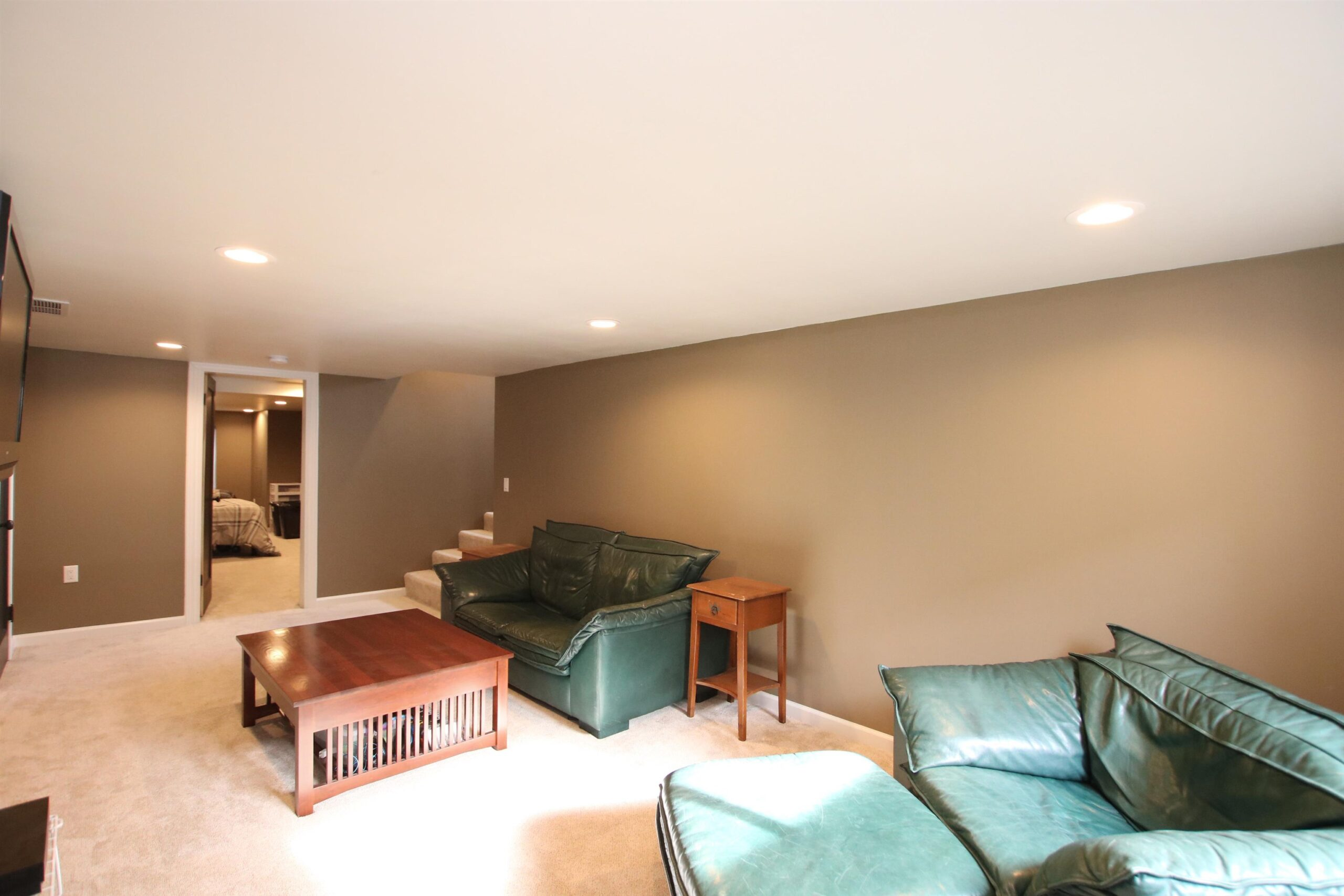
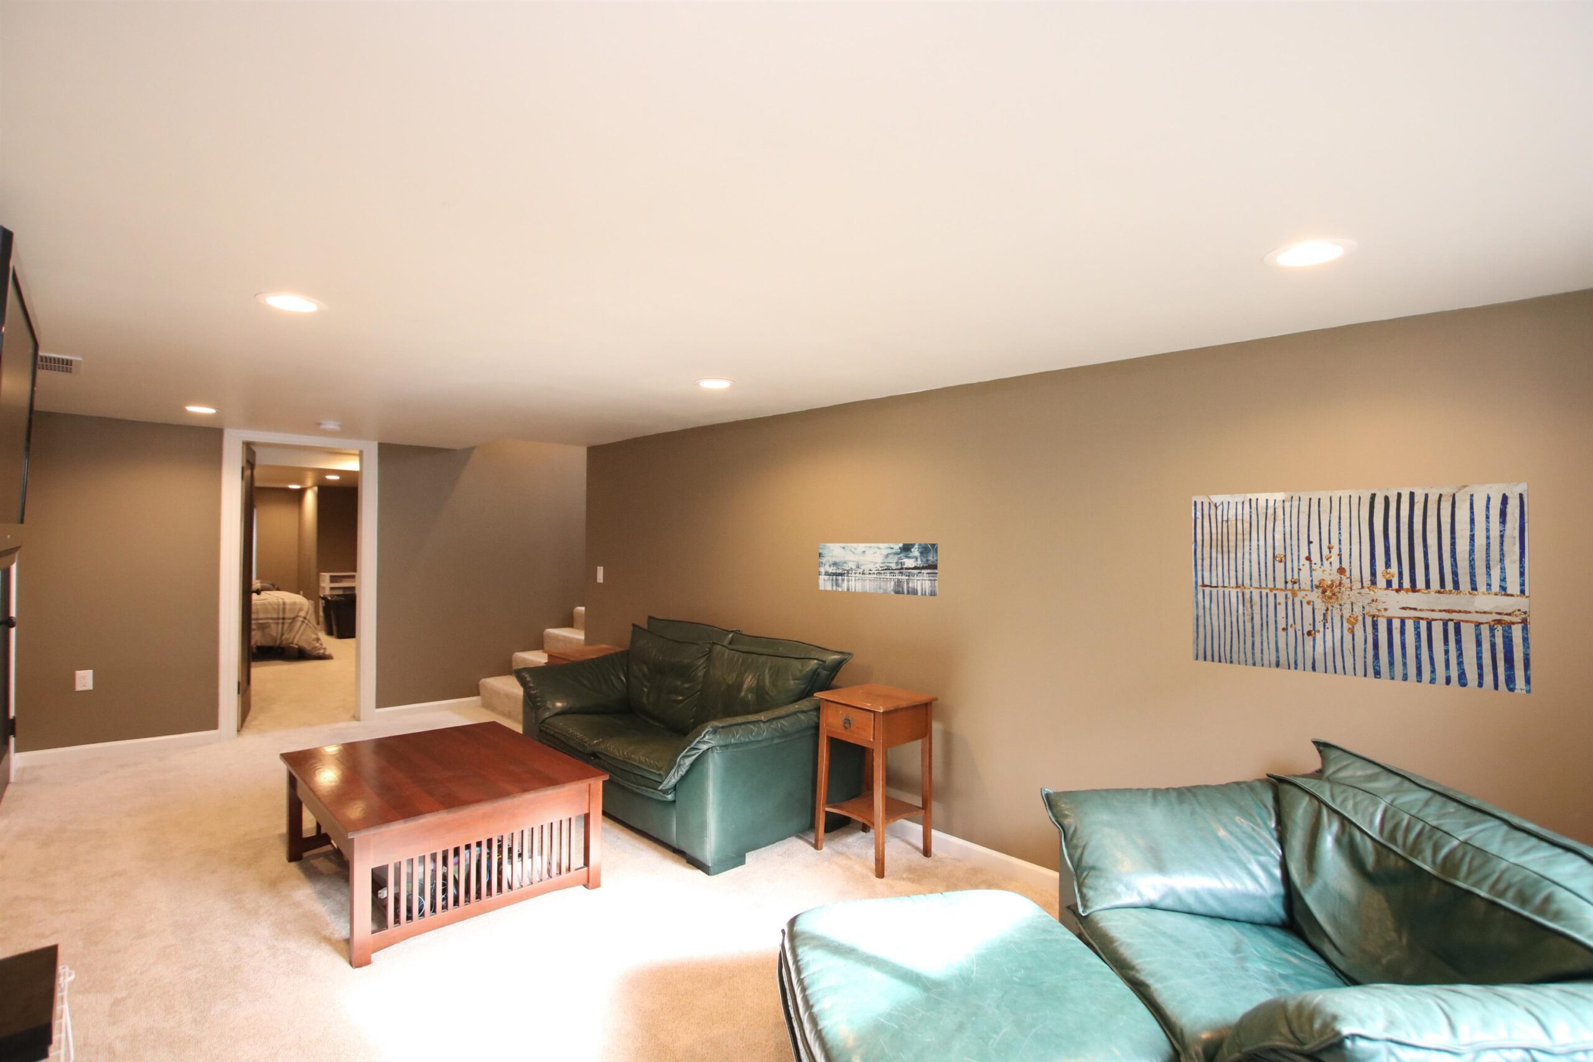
+ wall art (1341, 582)
+ wall art (875, 568)
